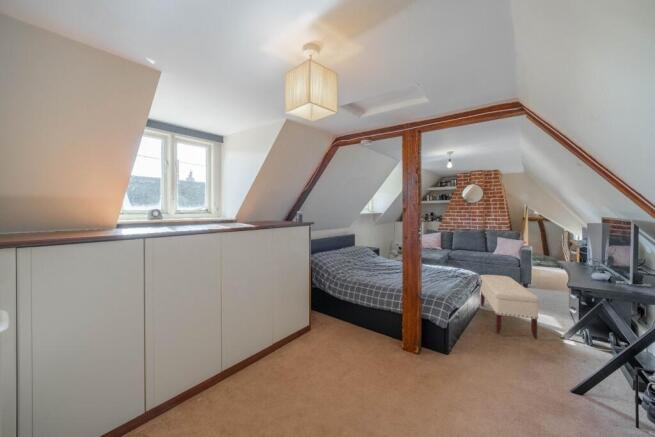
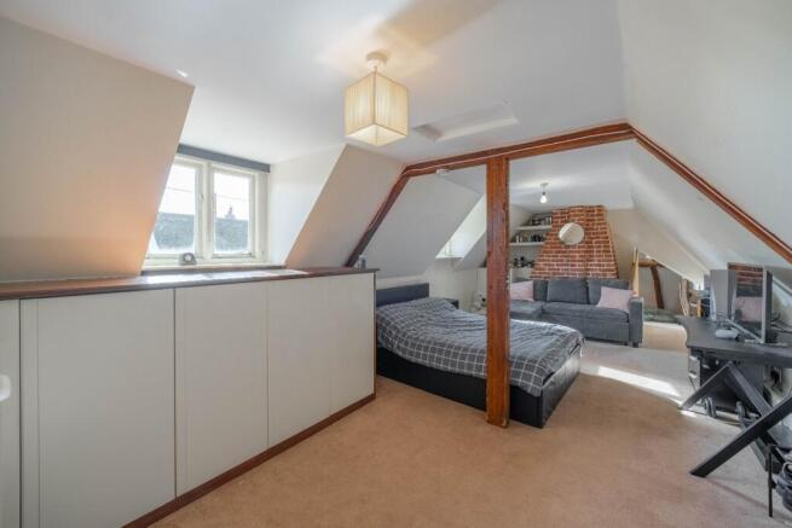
- bench (504, 301)
